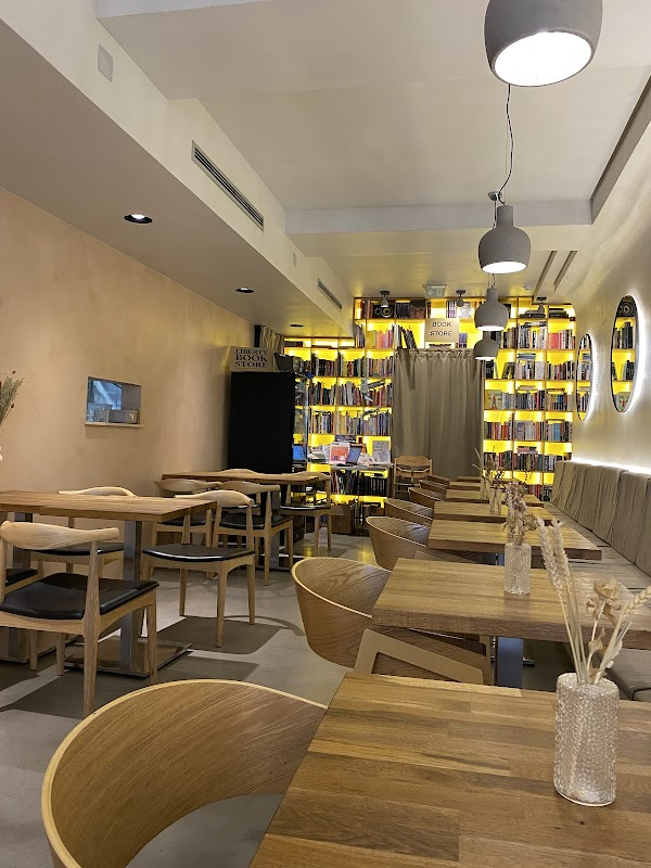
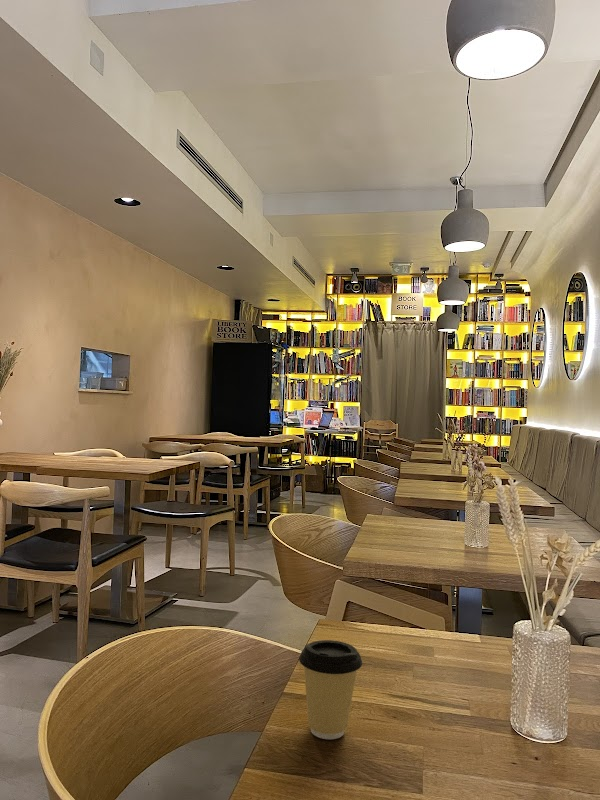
+ coffee cup (329, 688)
